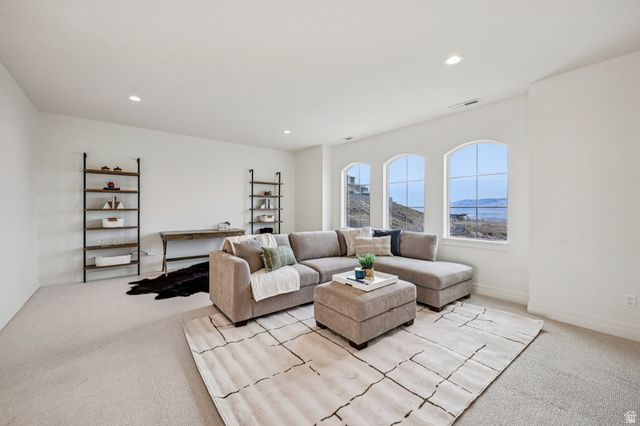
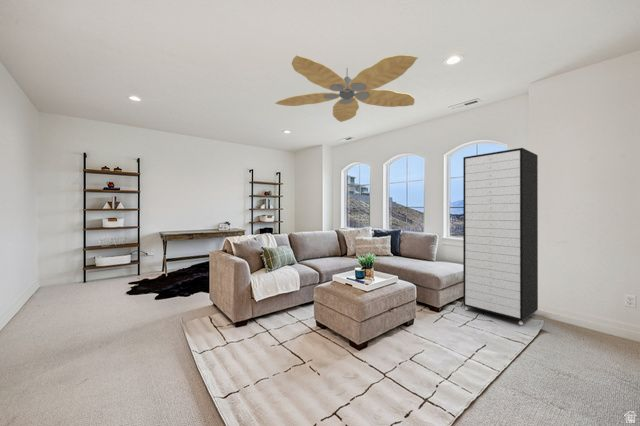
+ ceiling fan (344, 85)
+ storage cabinet (499, 234)
